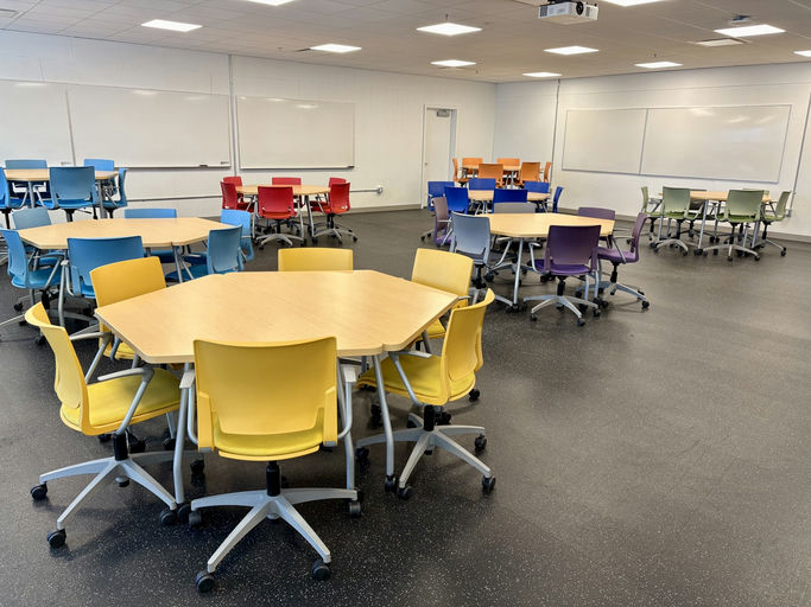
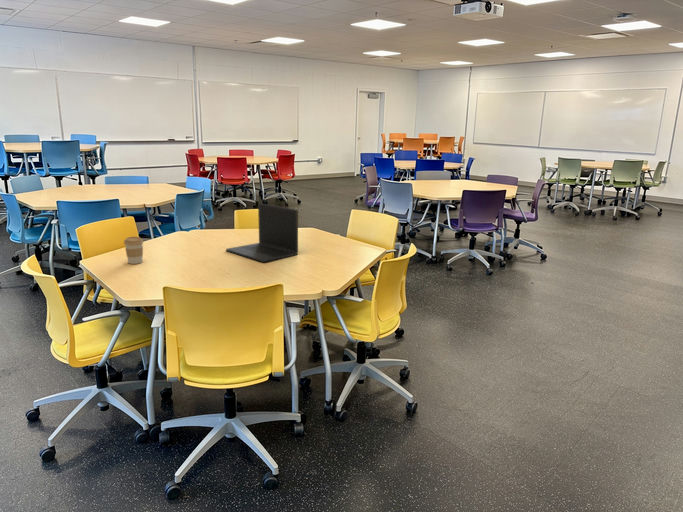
+ coffee cup (134, 250)
+ laptop (261, 230)
